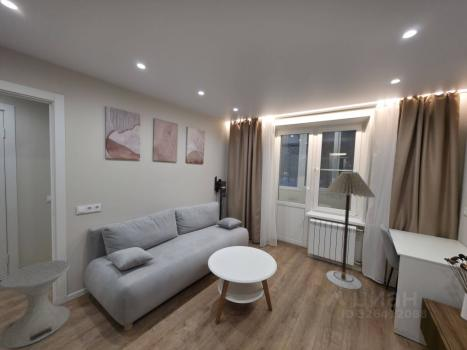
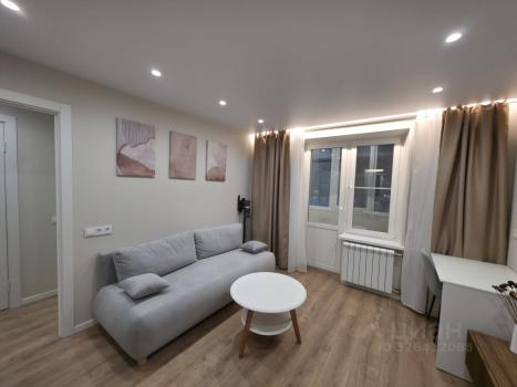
- side table (38, 298)
- floor lamp (346, 226)
